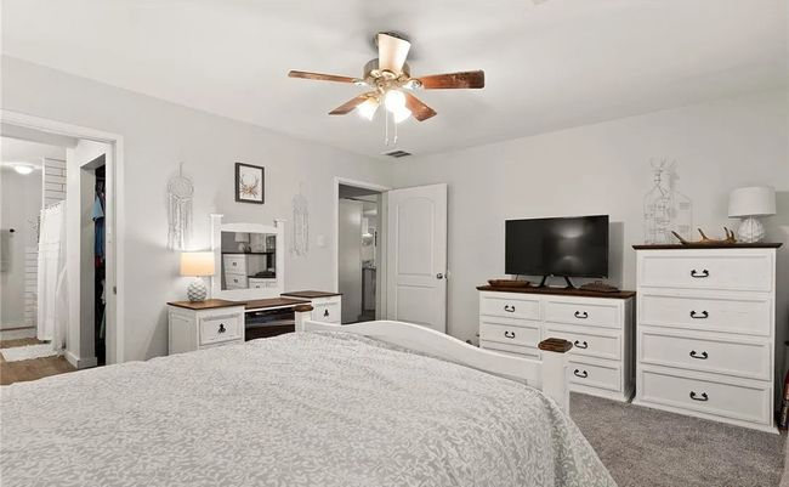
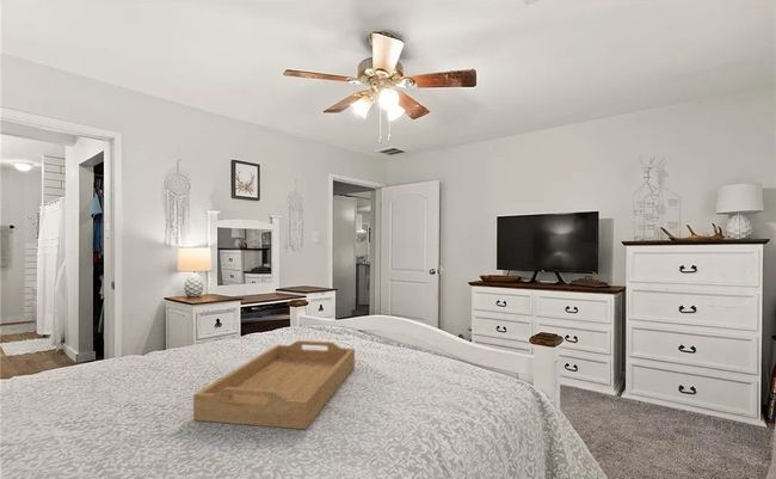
+ serving tray (288, 374)
